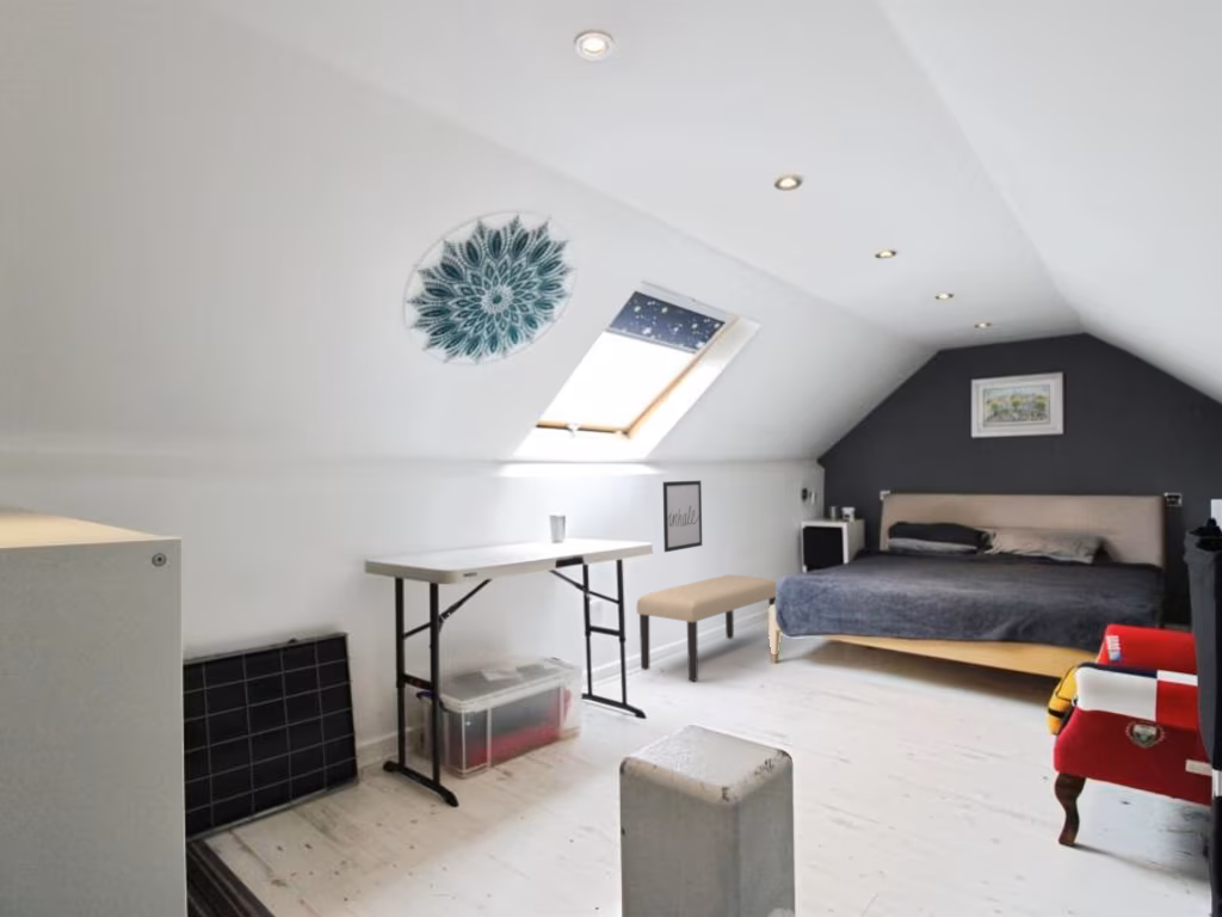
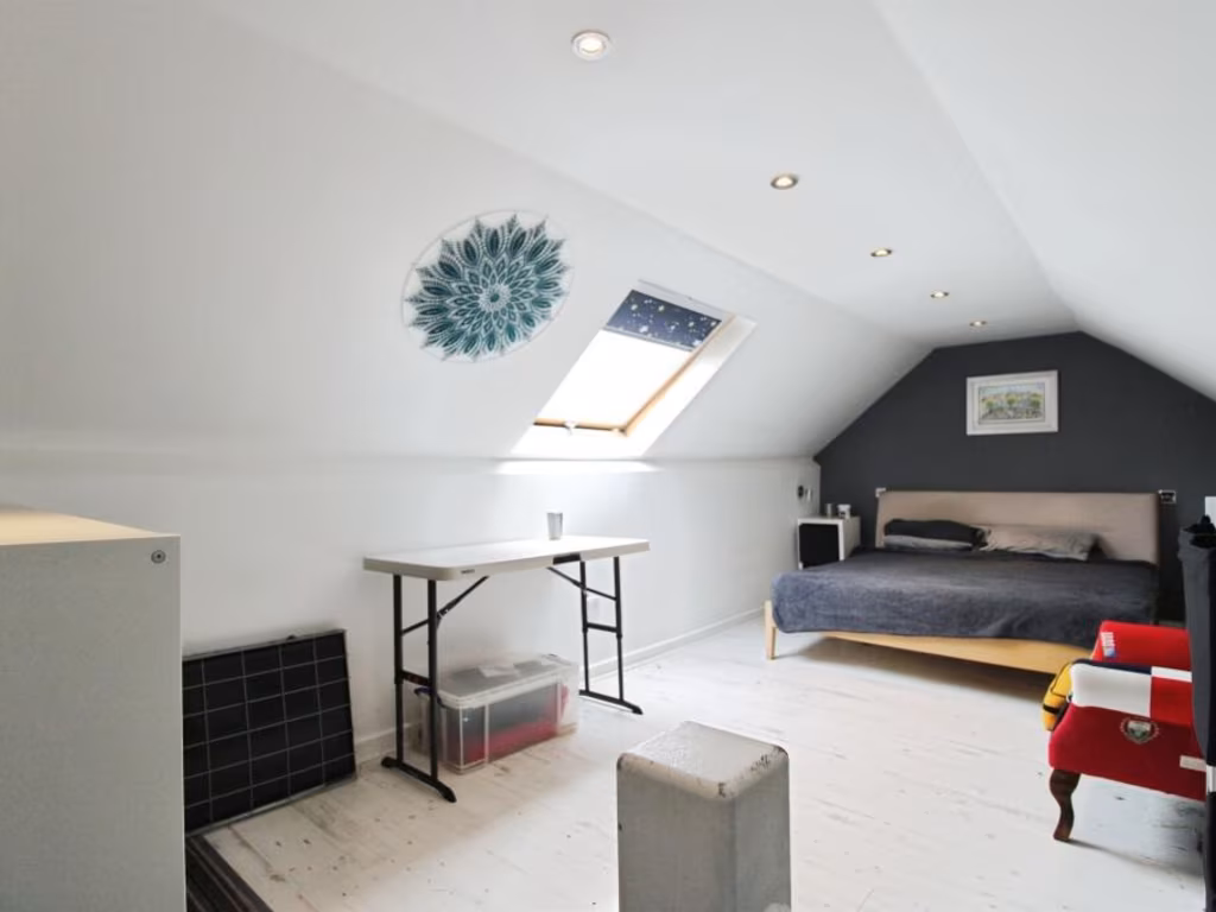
- wall art (683, 515)
- bench (710, 616)
